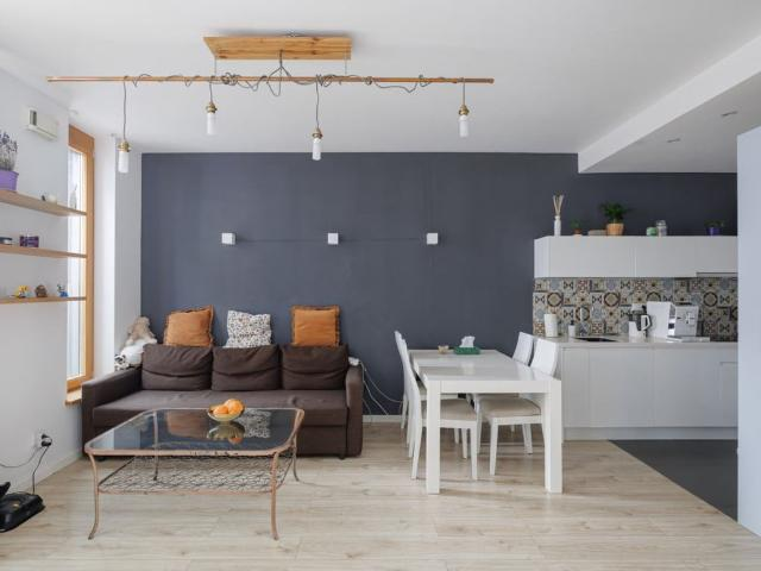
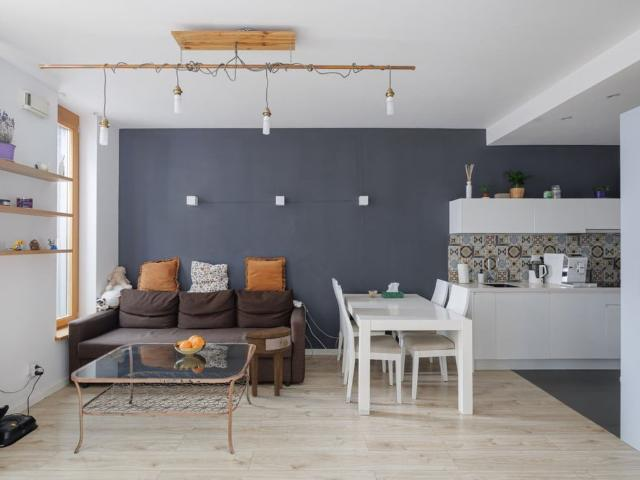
+ side table (274, 361)
